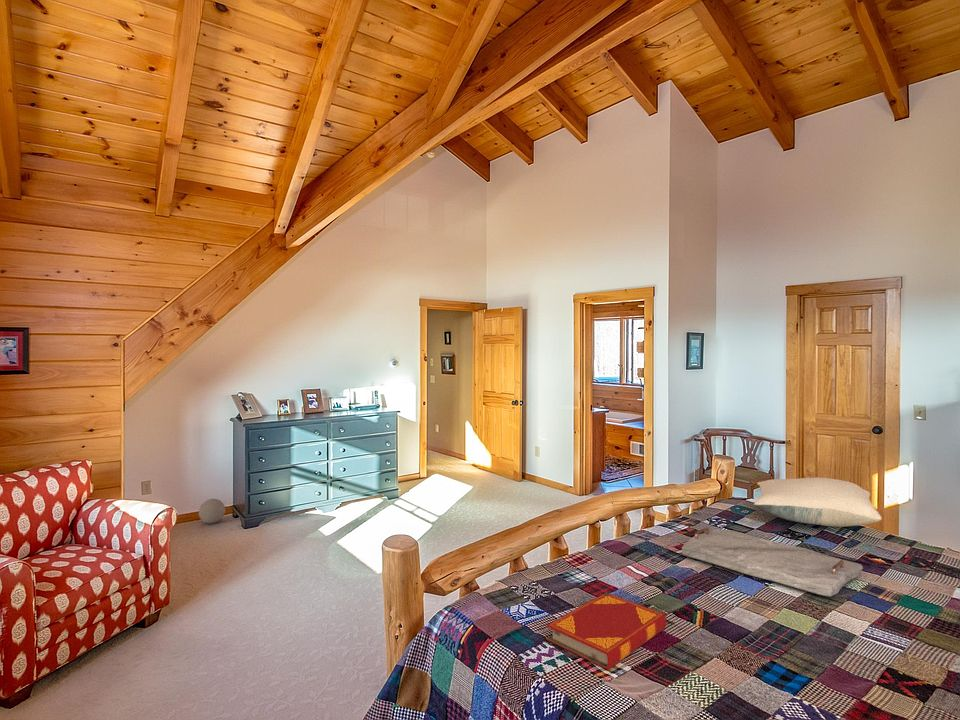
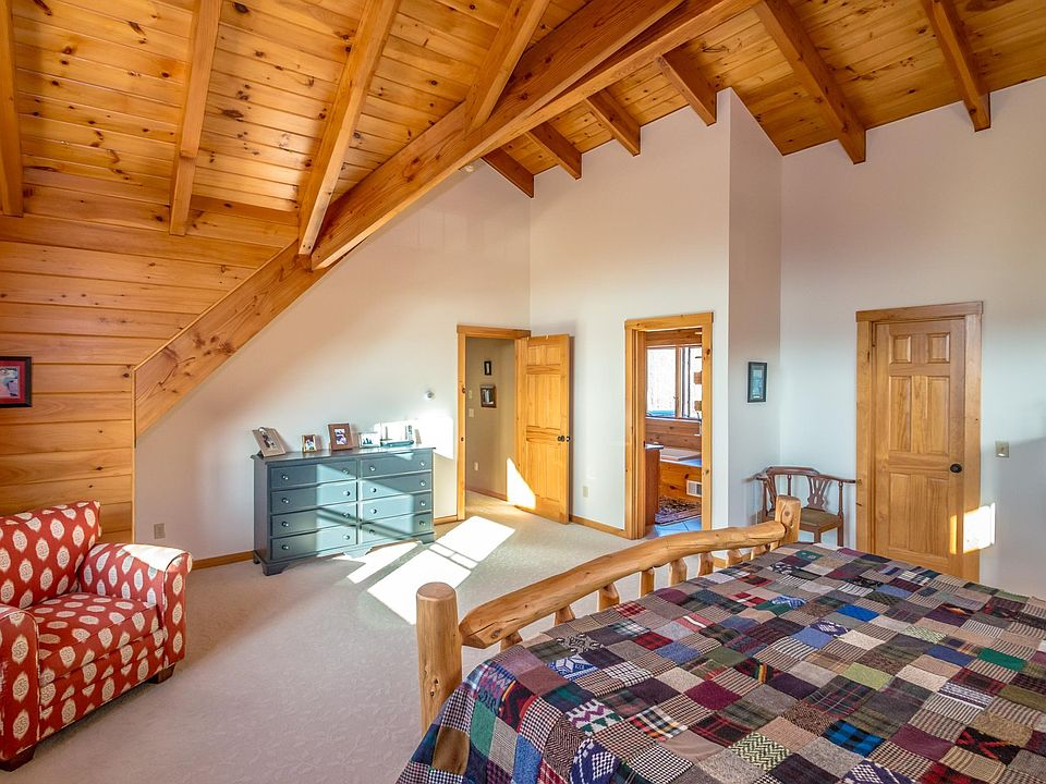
- pillow (812, 499)
- hardback book (607, 626)
- serving tray (769, 553)
- decorative ball (212, 511)
